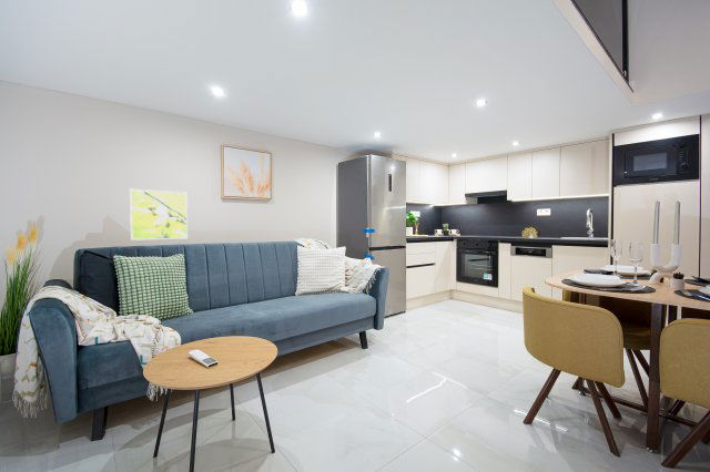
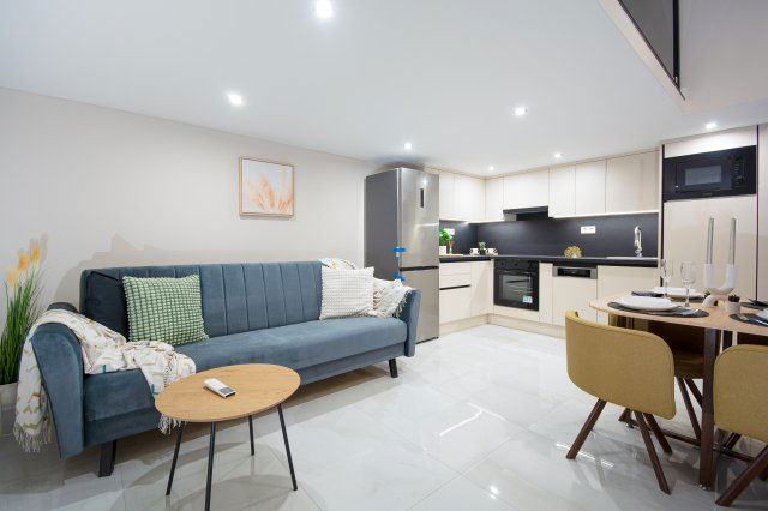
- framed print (160, 215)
